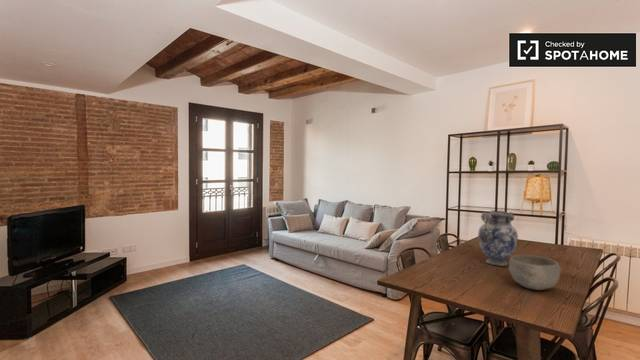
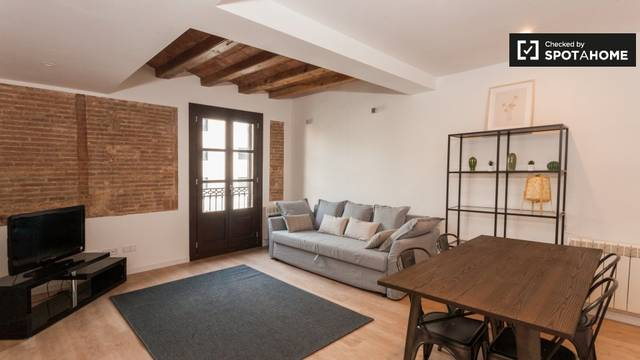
- bowl (533, 273)
- vase (497, 237)
